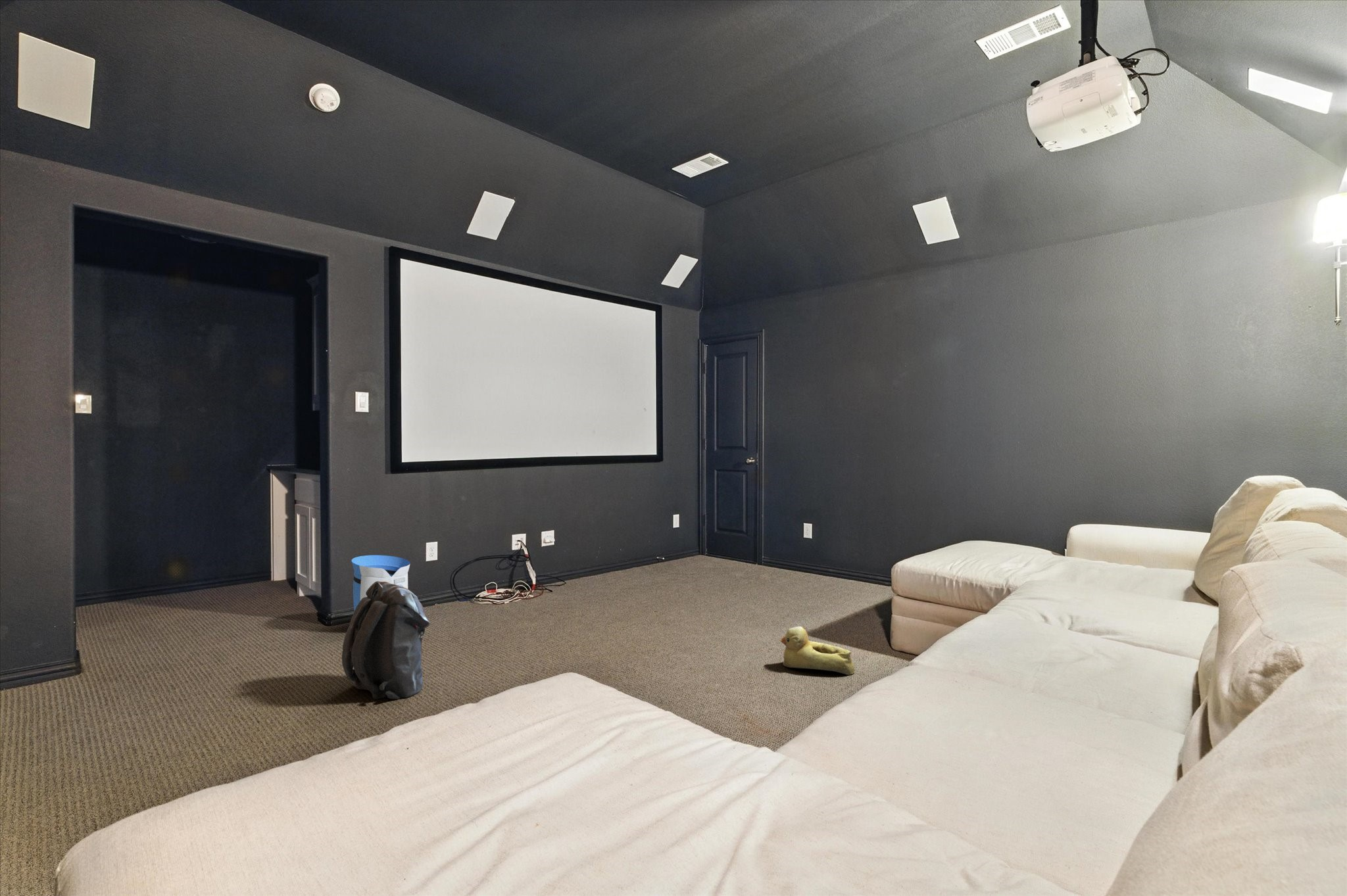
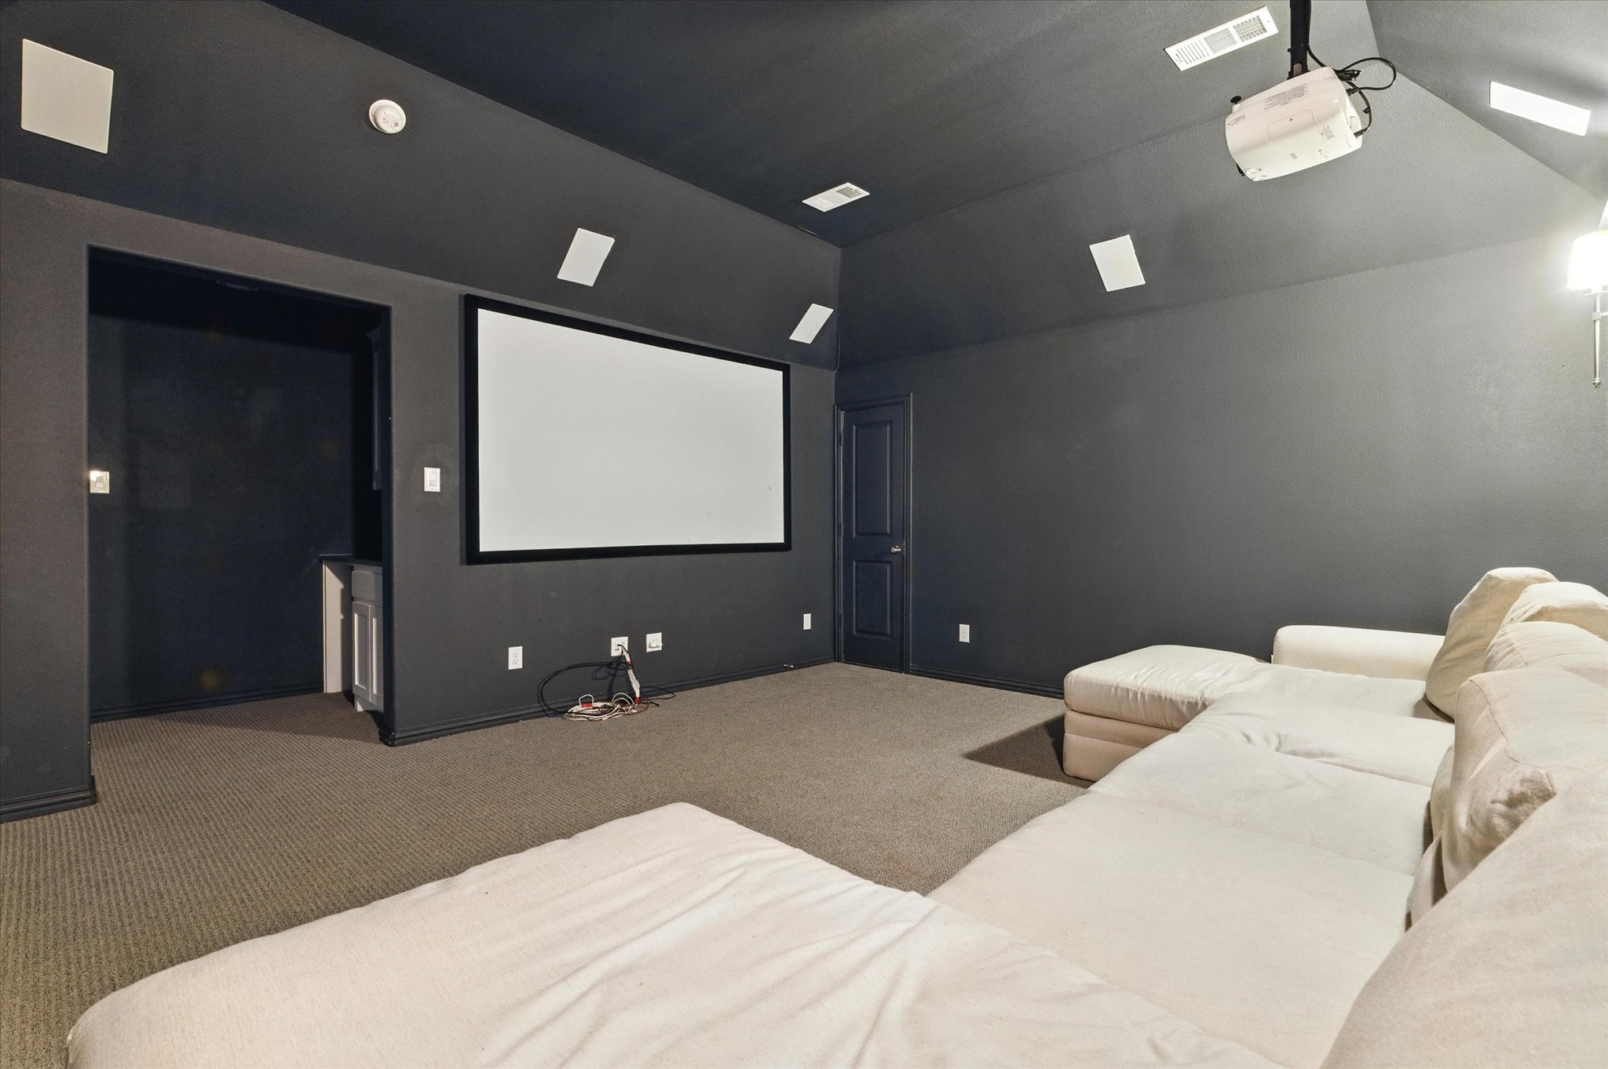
- rubber duck (816, 648)
- sun visor (381, 581)
- backpack (386, 634)
